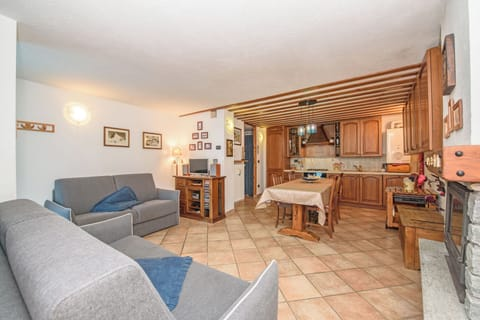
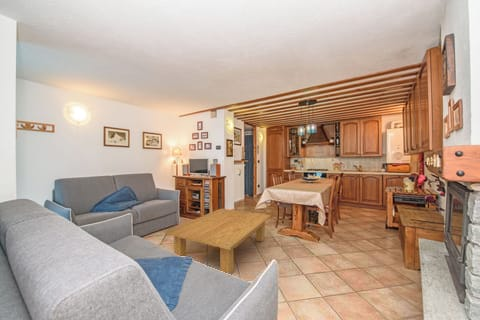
+ coffee table (224, 235)
